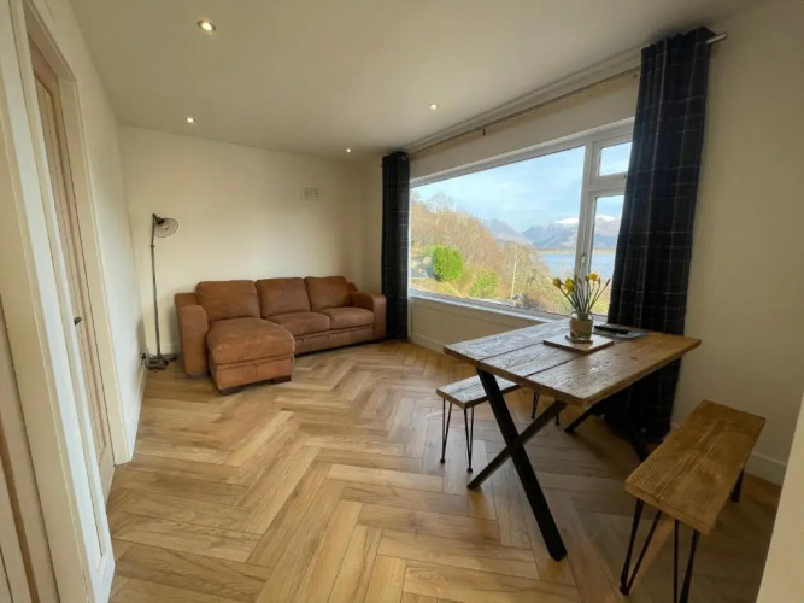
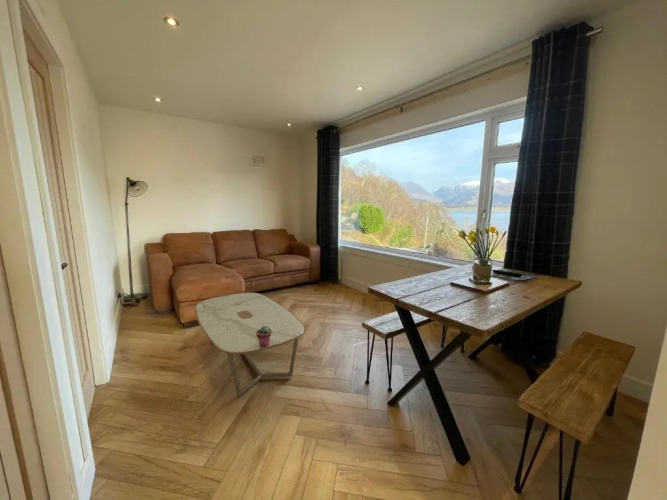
+ coffee table (246, 336)
+ potted succulent (264, 334)
